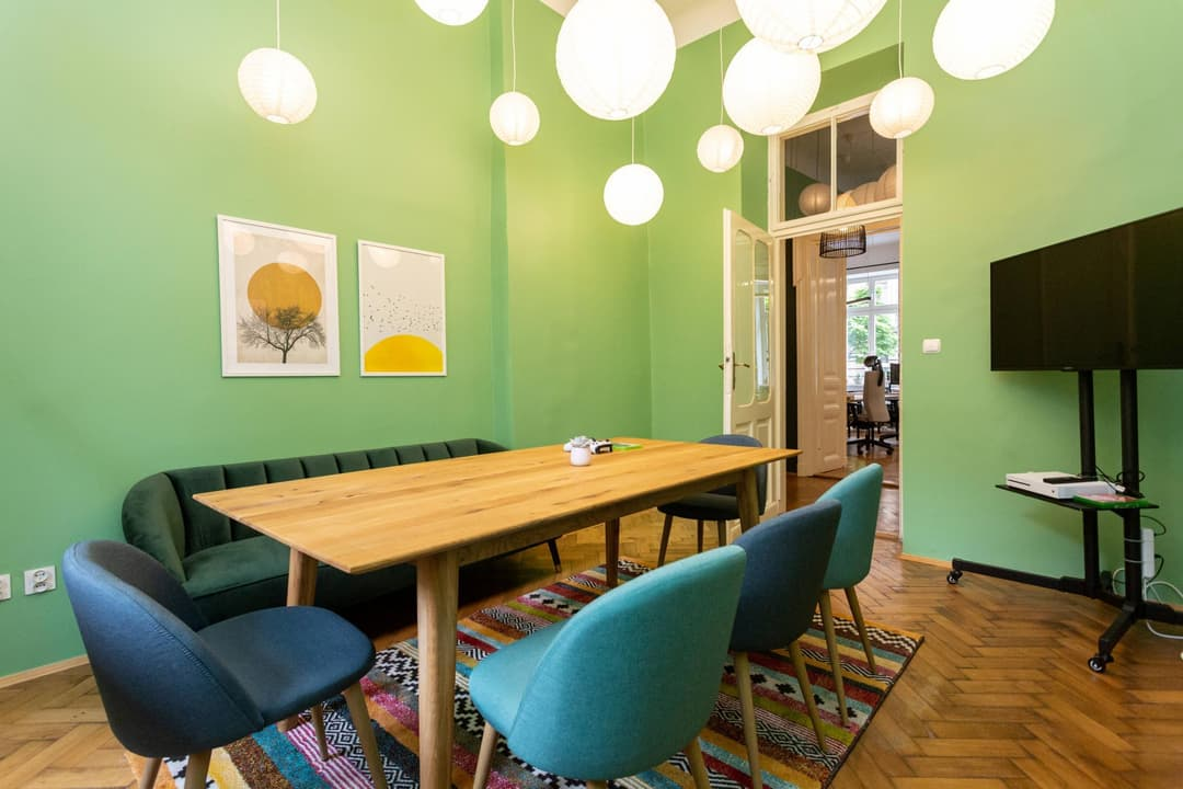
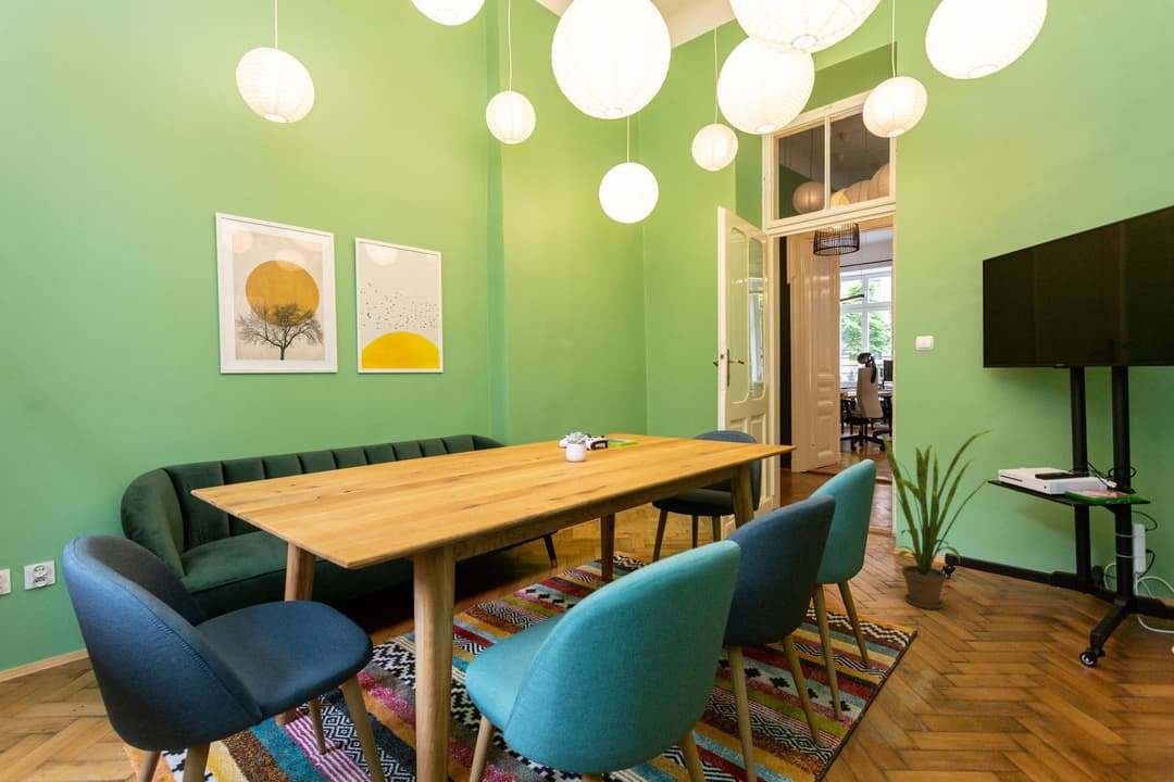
+ house plant (932, 516)
